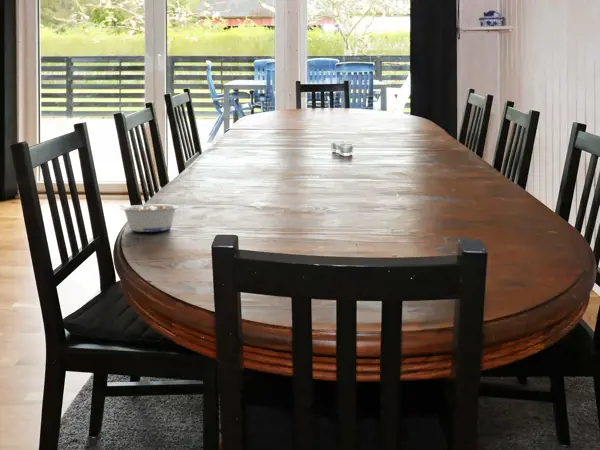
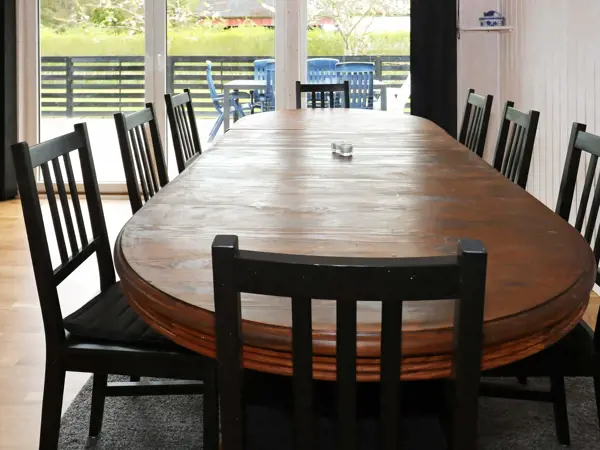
- legume (150, 216)
